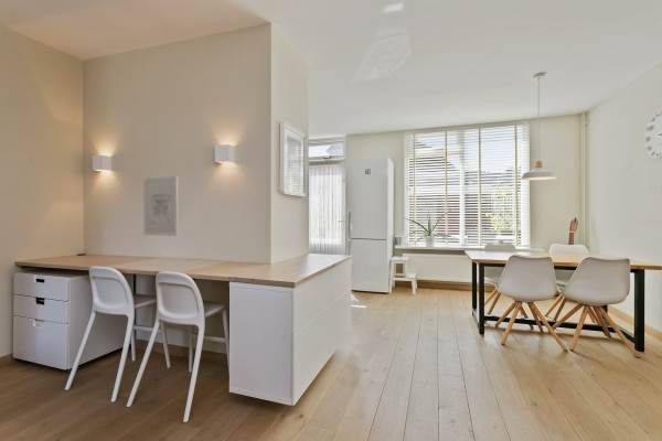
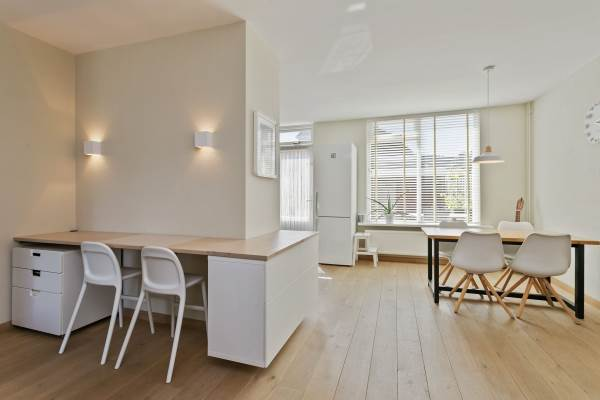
- wall art (160, 206)
